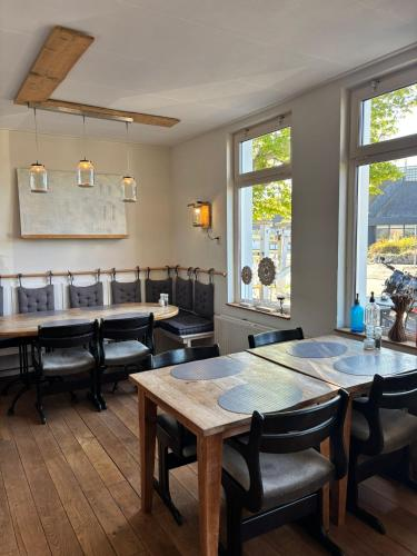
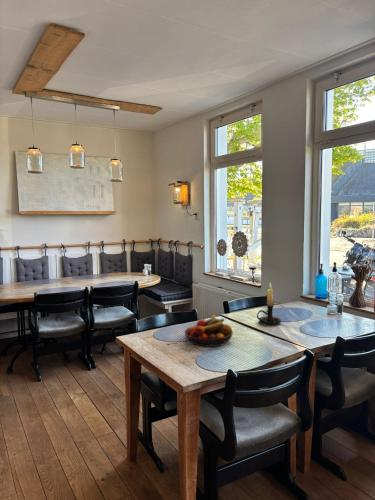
+ candle holder (267, 303)
+ fruit bowl (208, 329)
